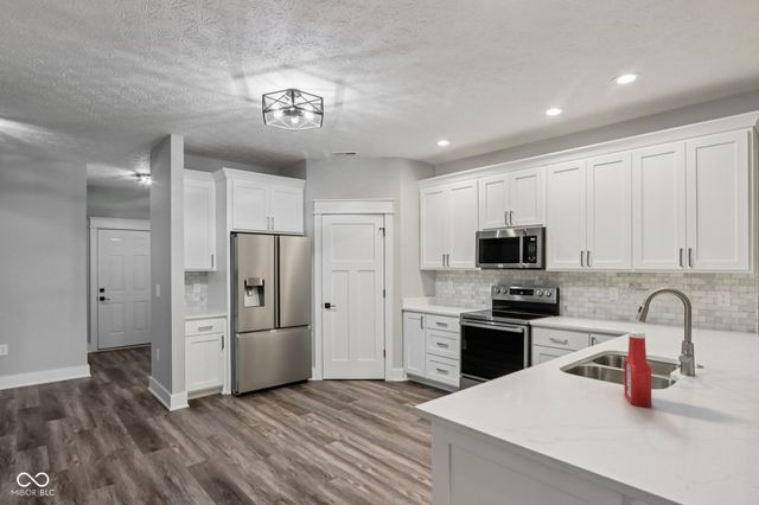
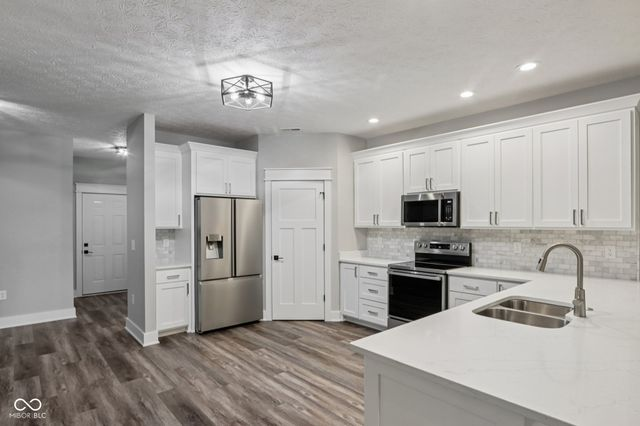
- soap bottle (637, 365)
